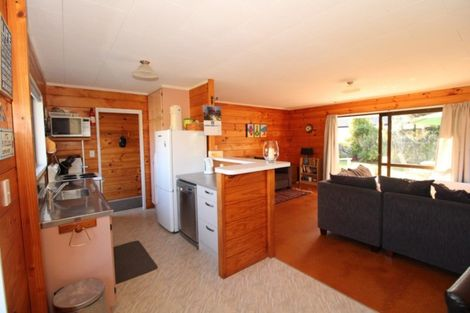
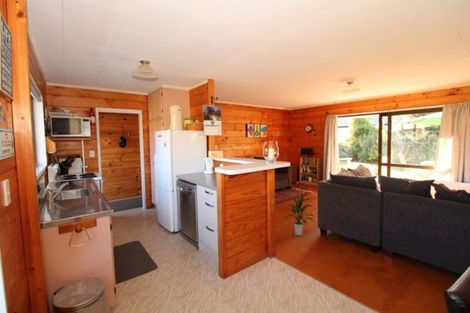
+ indoor plant (299, 213)
